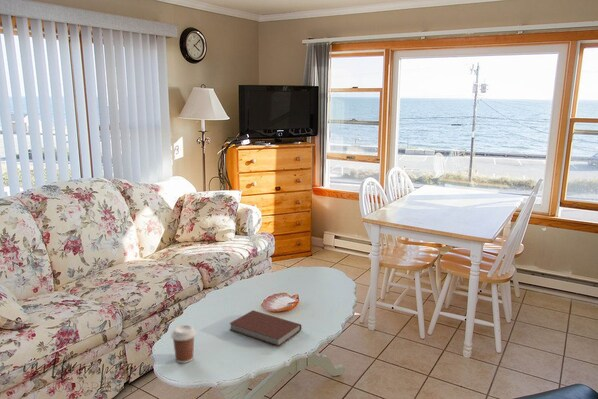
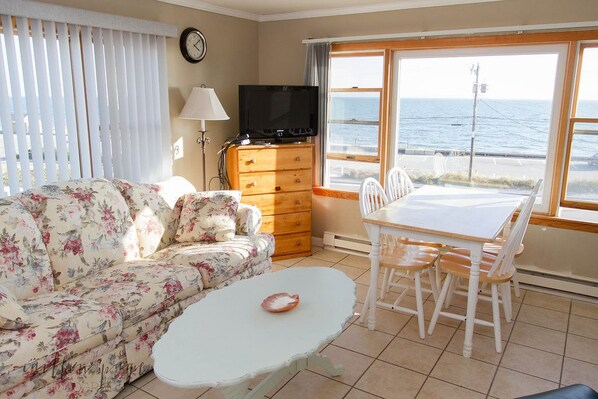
- coffee cup (183, 343)
- book (265, 326)
